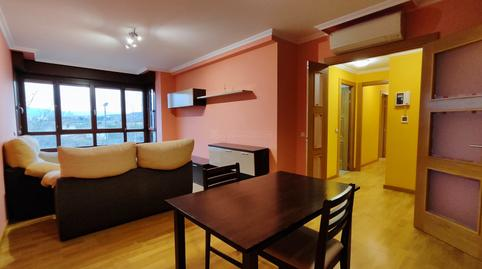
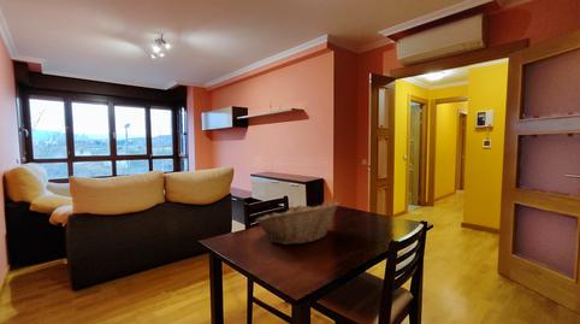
+ fruit basket (298, 218)
